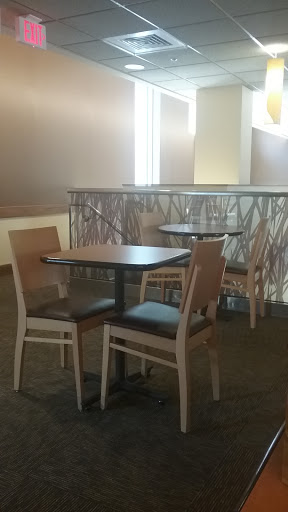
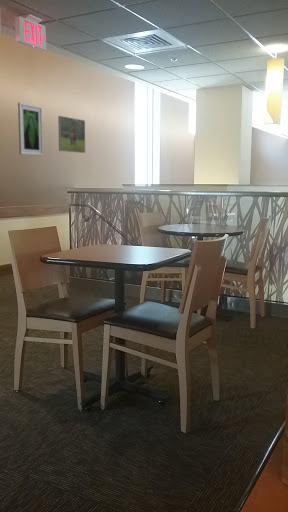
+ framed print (31, 130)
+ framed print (72, 135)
